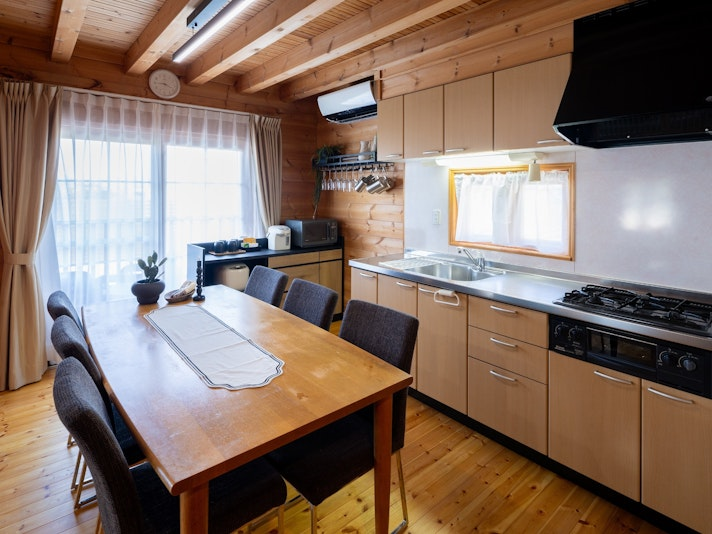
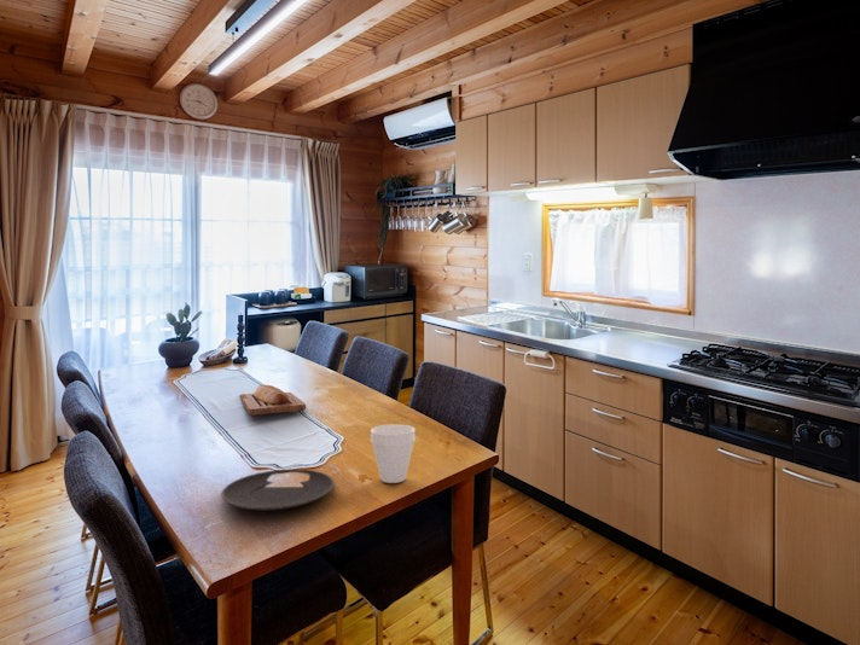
+ bread loaf (271, 396)
+ cup (393, 453)
+ plate (279, 489)
